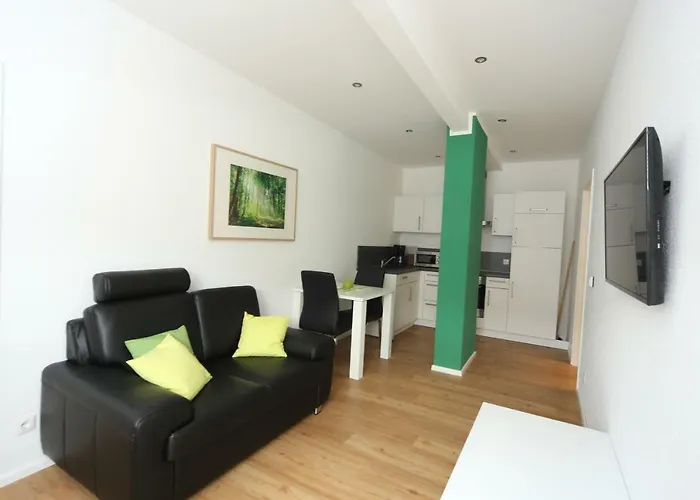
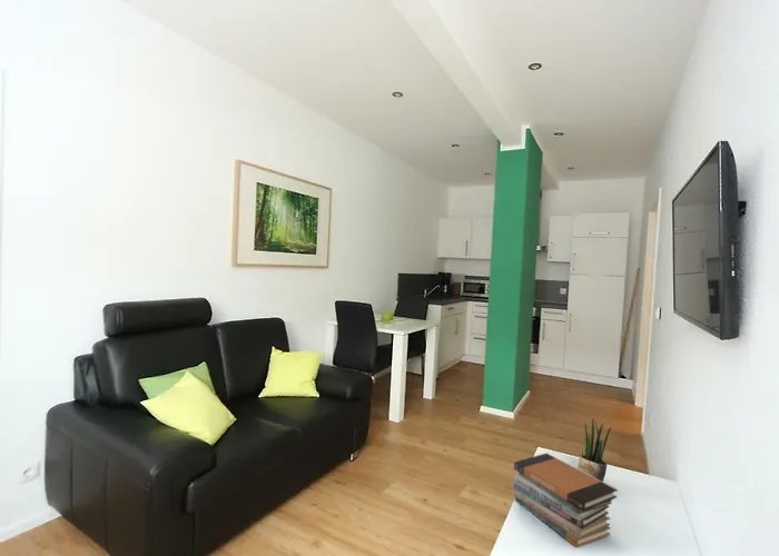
+ potted plant (594, 449)
+ book stack (560, 495)
